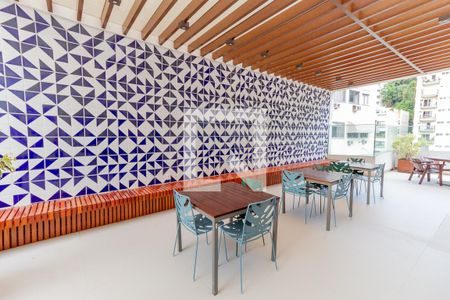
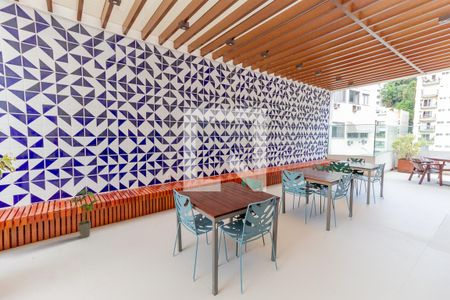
+ house plant (86, 212)
